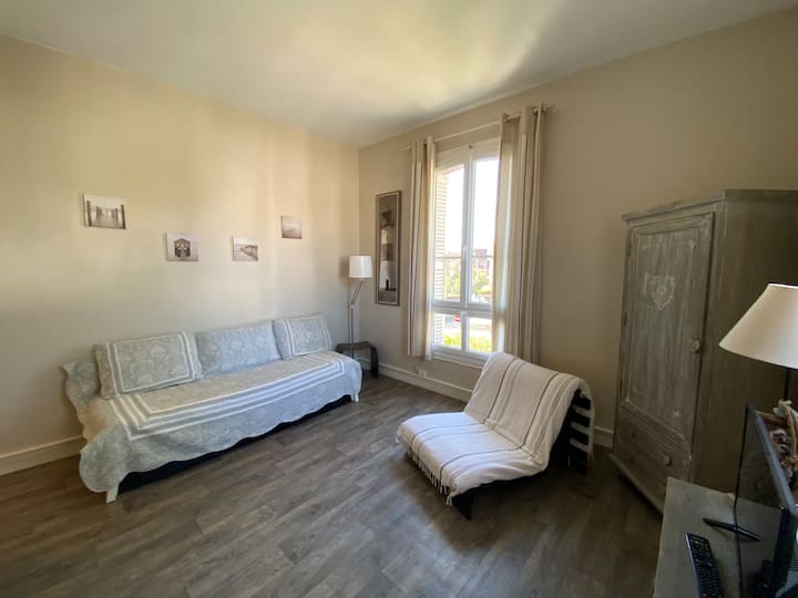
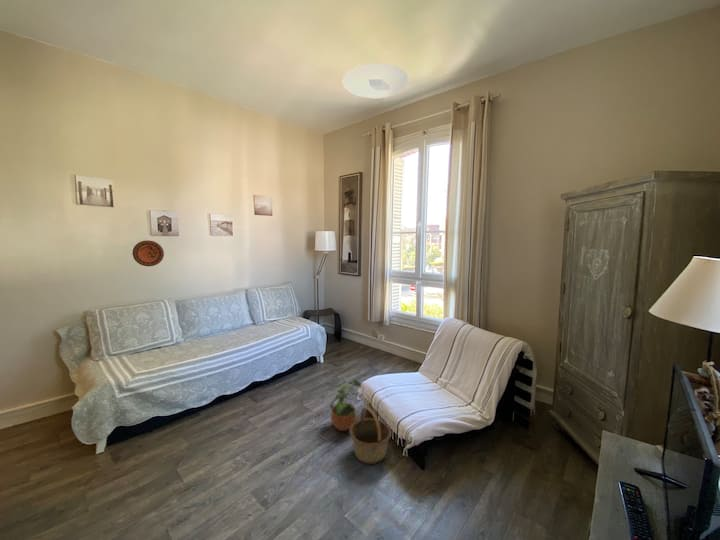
+ potted plant (347, 403)
+ ceiling light (375, 79)
+ decorative plate (148, 253)
+ basket (370, 432)
